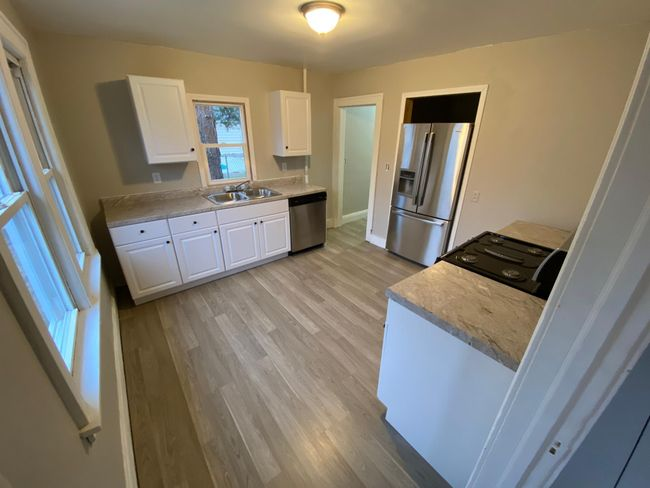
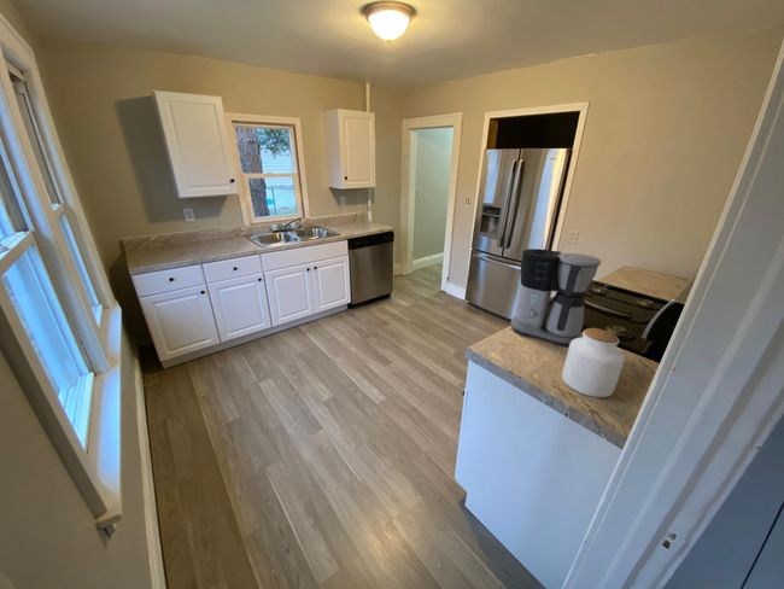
+ jar (591, 358)
+ coffee maker (549, 297)
